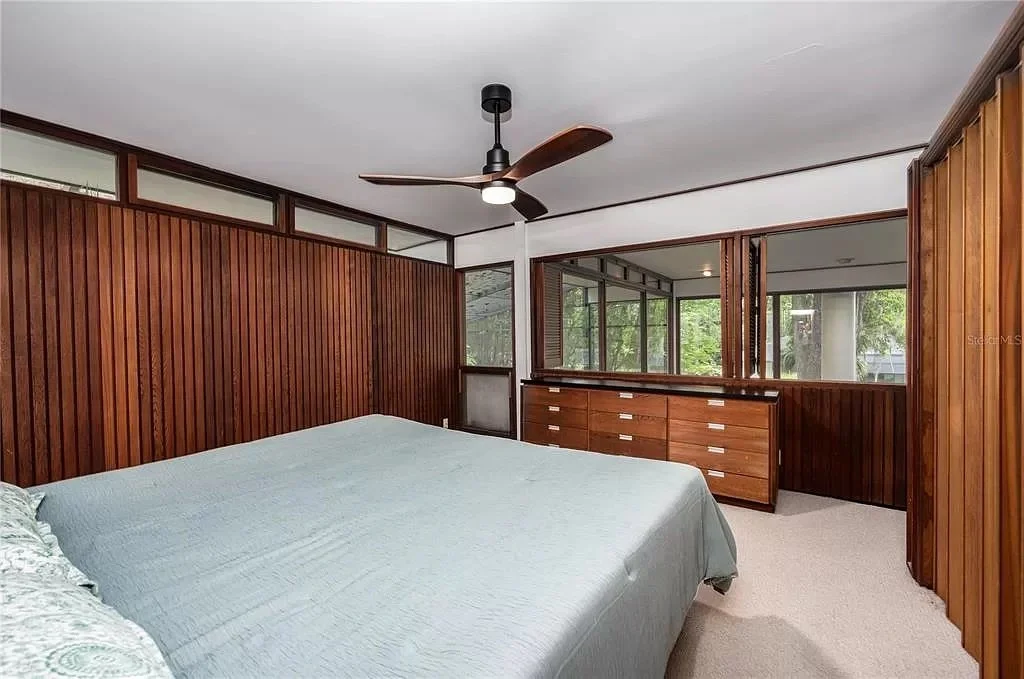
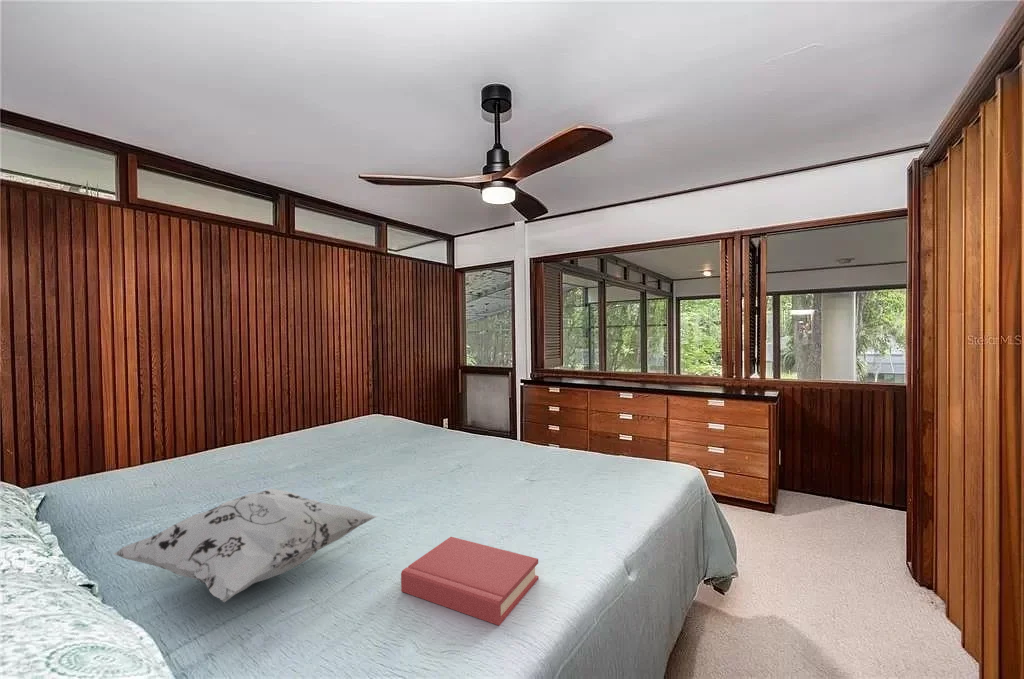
+ decorative pillow (256, 533)
+ hardback book (471, 575)
